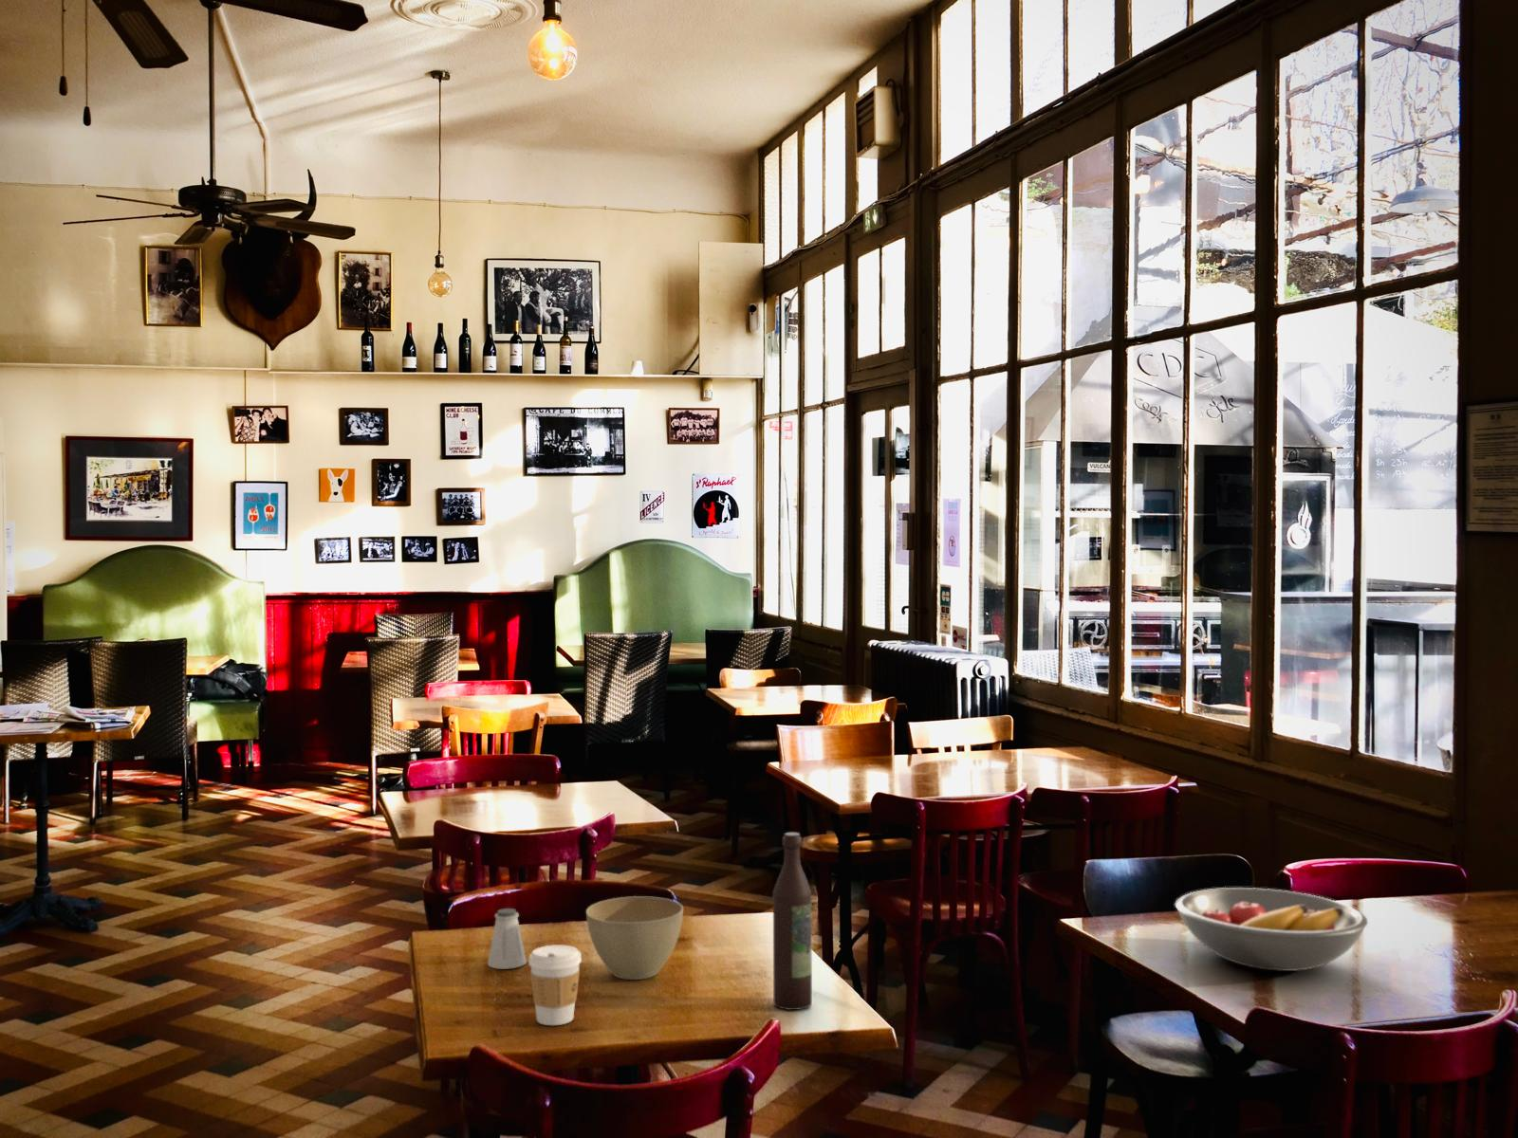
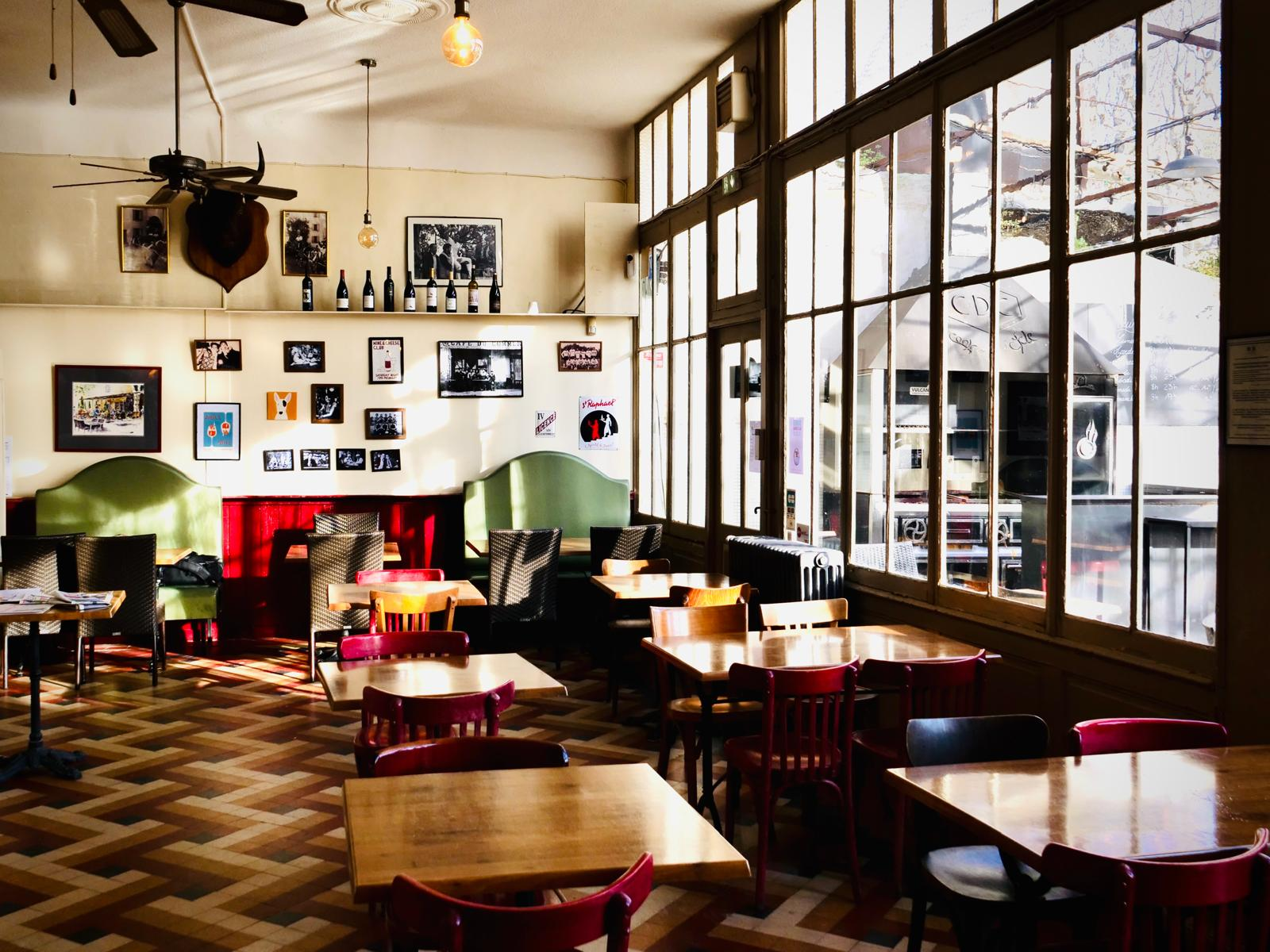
- saltshaker (507, 937)
- flower pot (635, 941)
- wine bottle (792, 919)
- fruit bowl (1268, 928)
- coffee cup (555, 984)
